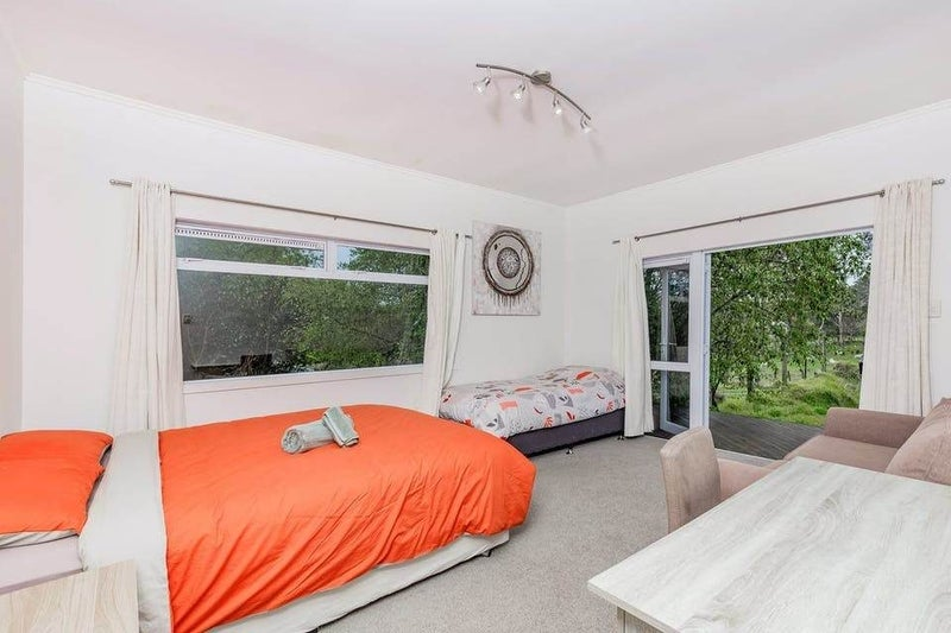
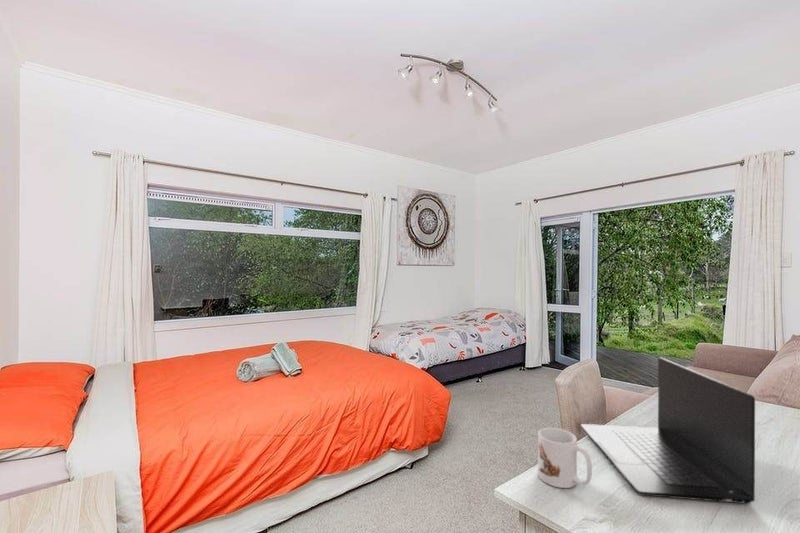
+ laptop (658, 414)
+ mug (564, 459)
